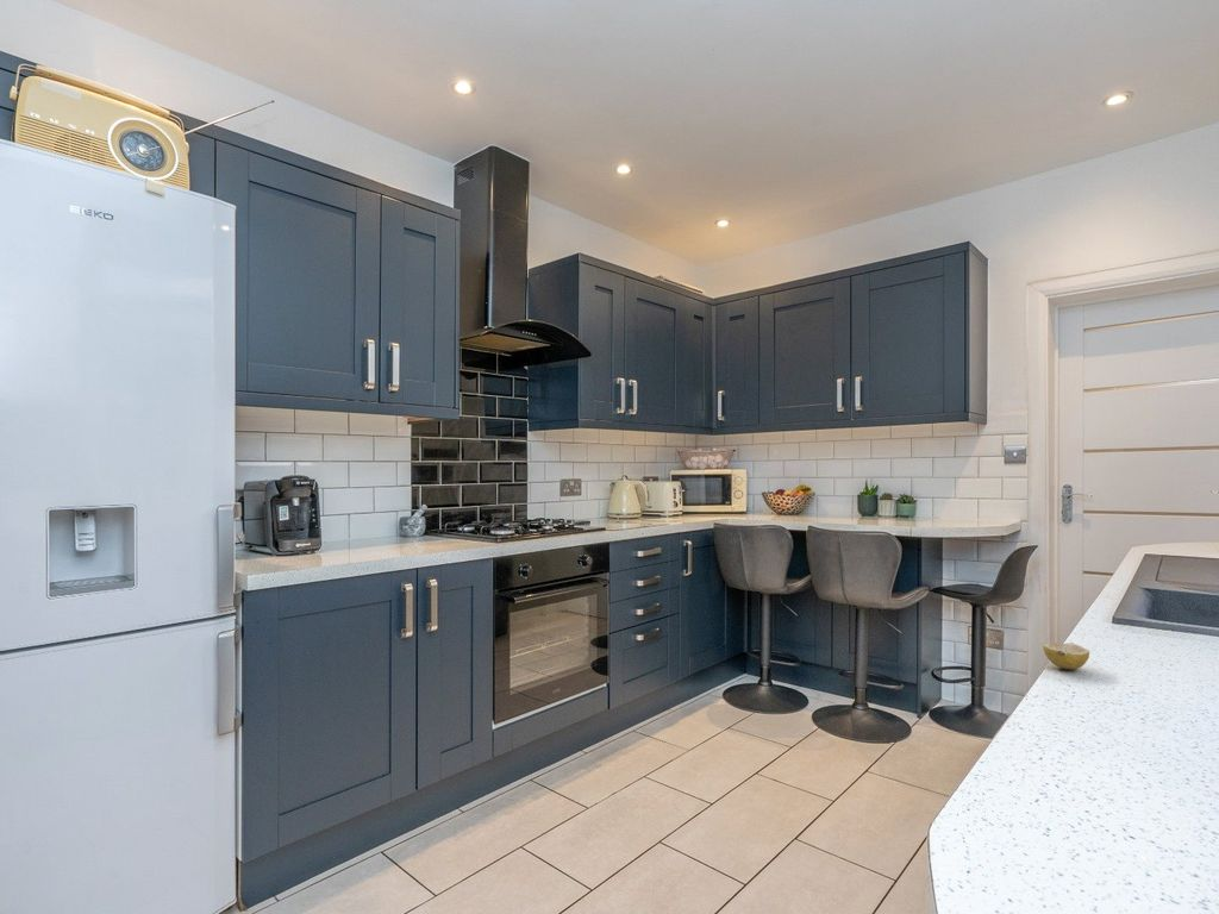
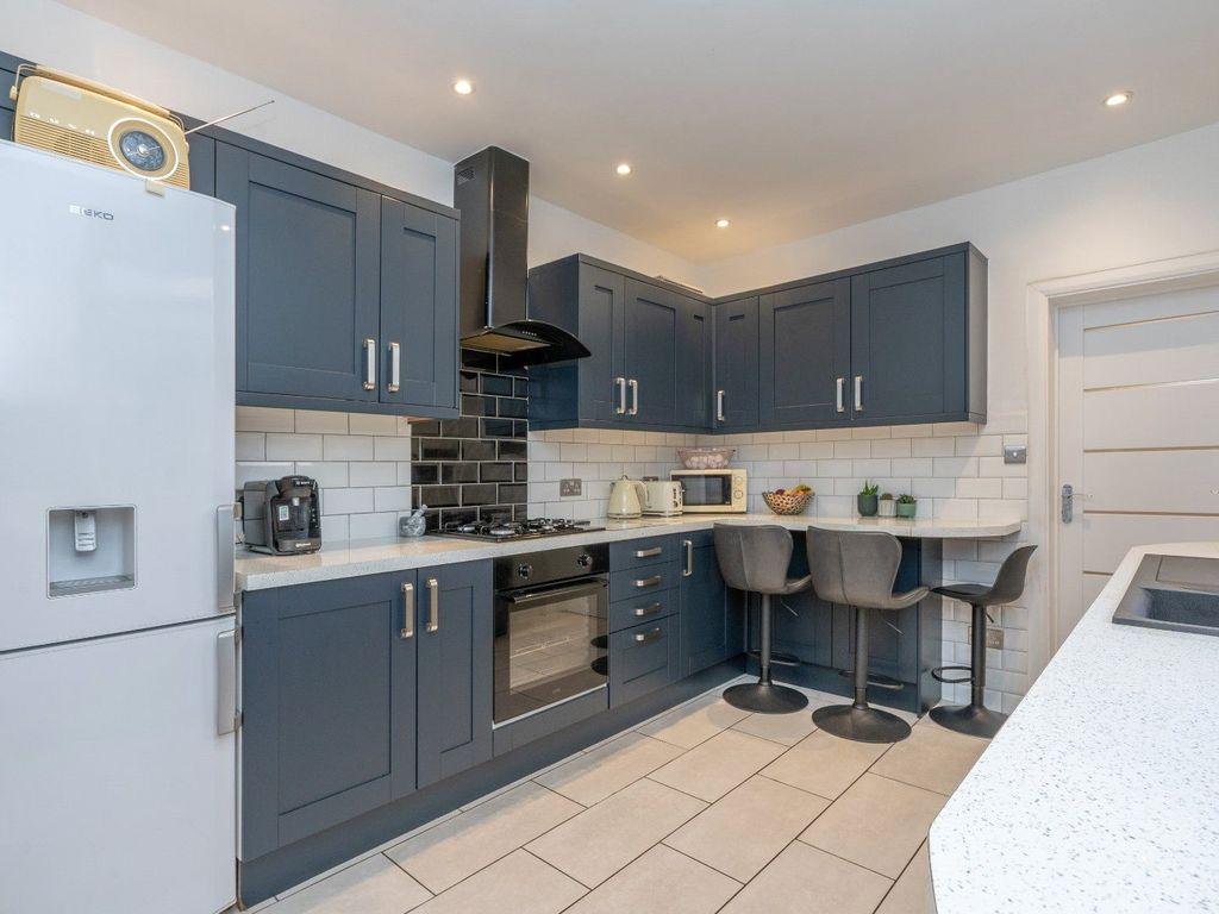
- lemon (1065, 656)
